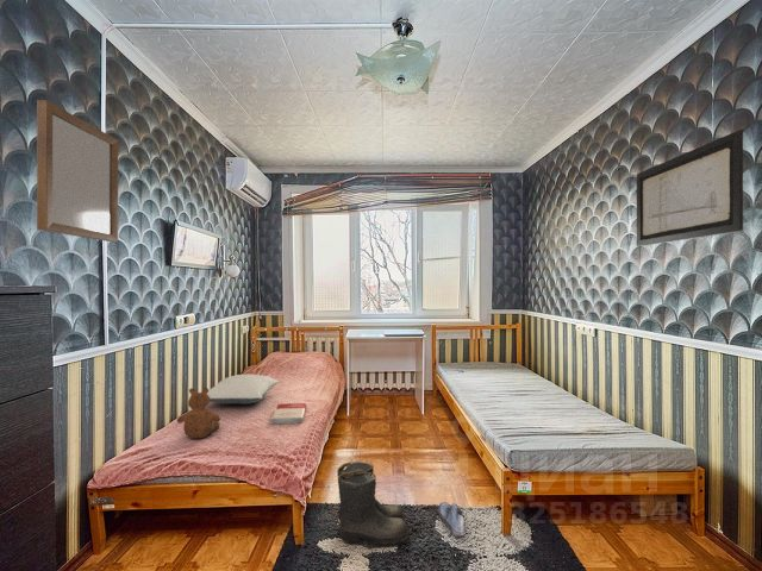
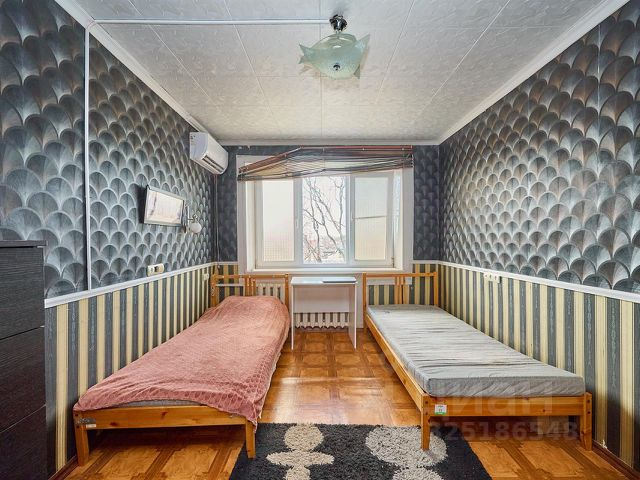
- wall art (680, 197)
- home mirror (81, 178)
- shoe (450, 510)
- pillow (241, 389)
- boots (373, 501)
- book (289, 413)
- teddy bear (201, 410)
